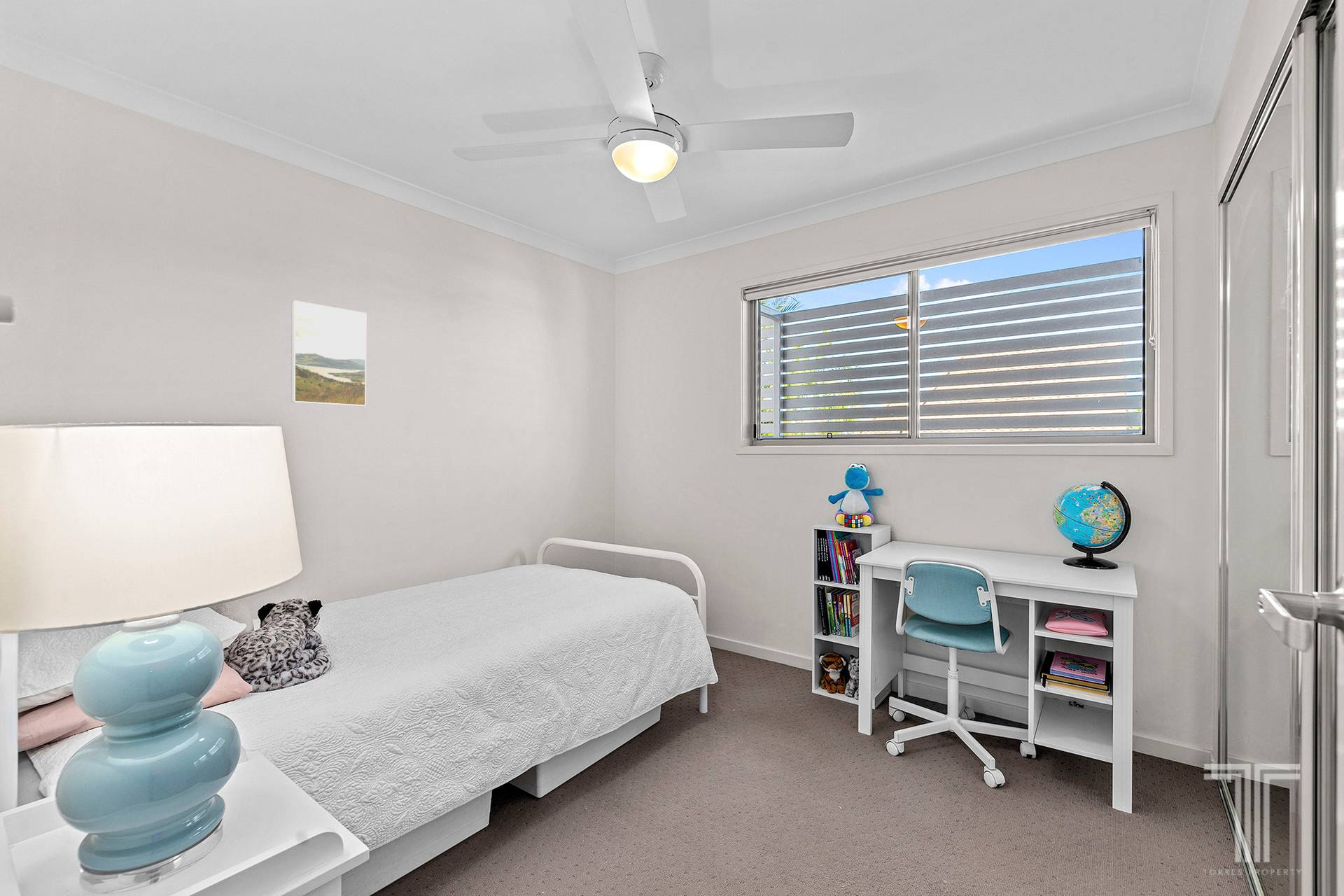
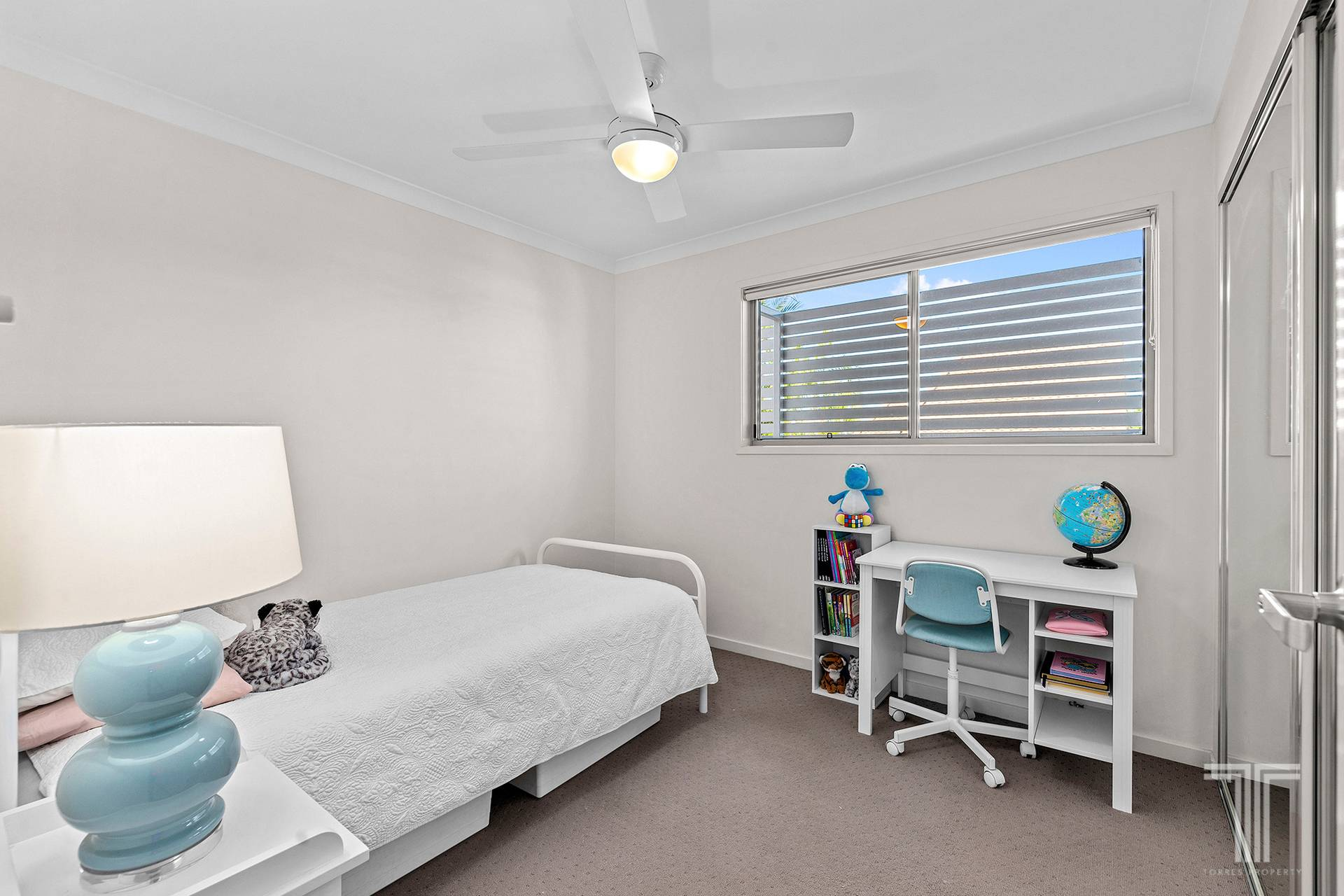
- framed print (330, 356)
